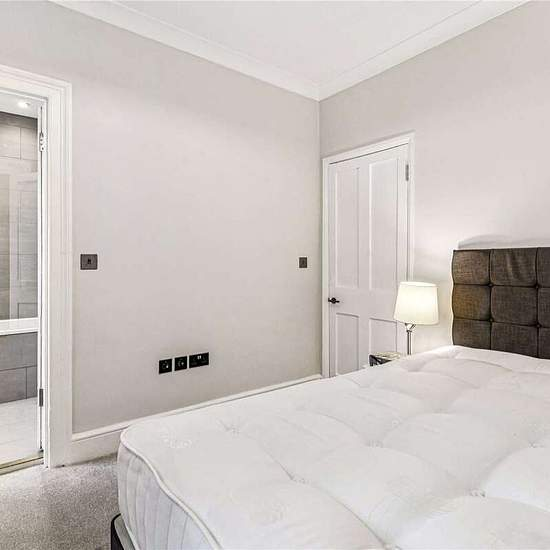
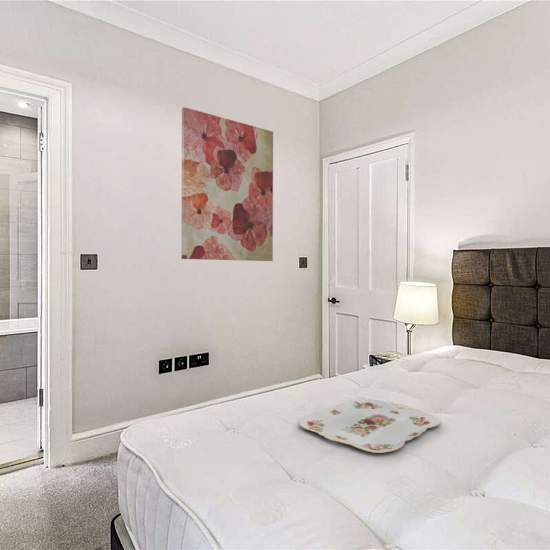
+ wall art (230, 190)
+ serving tray (370, 422)
